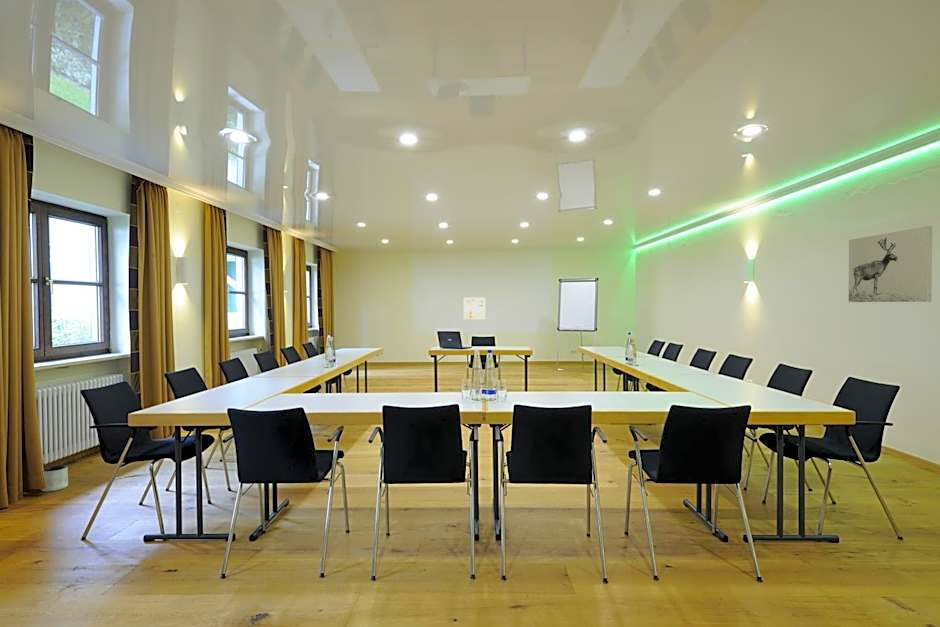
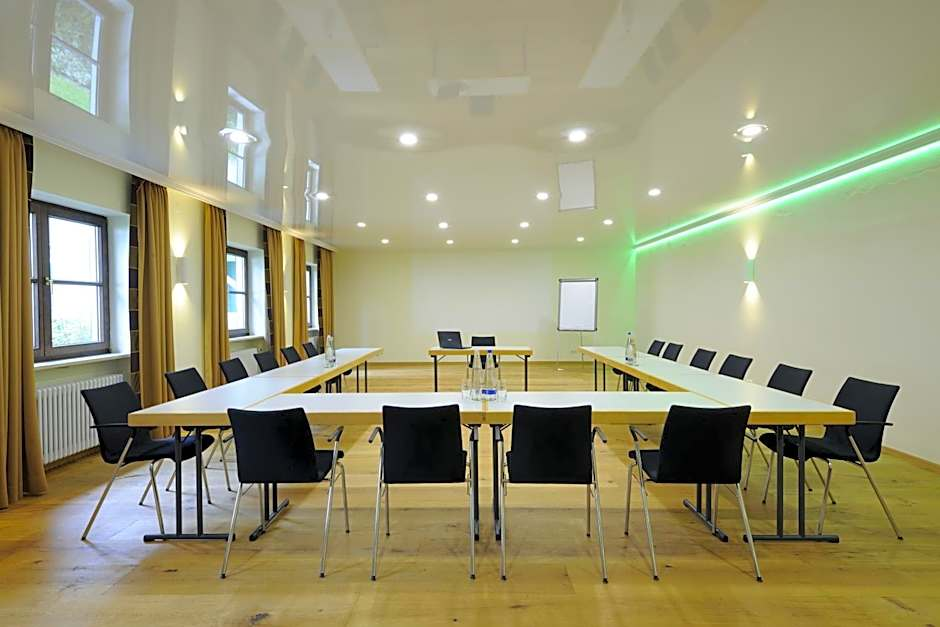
- wall art (886, 267)
- planter (54, 478)
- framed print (474, 308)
